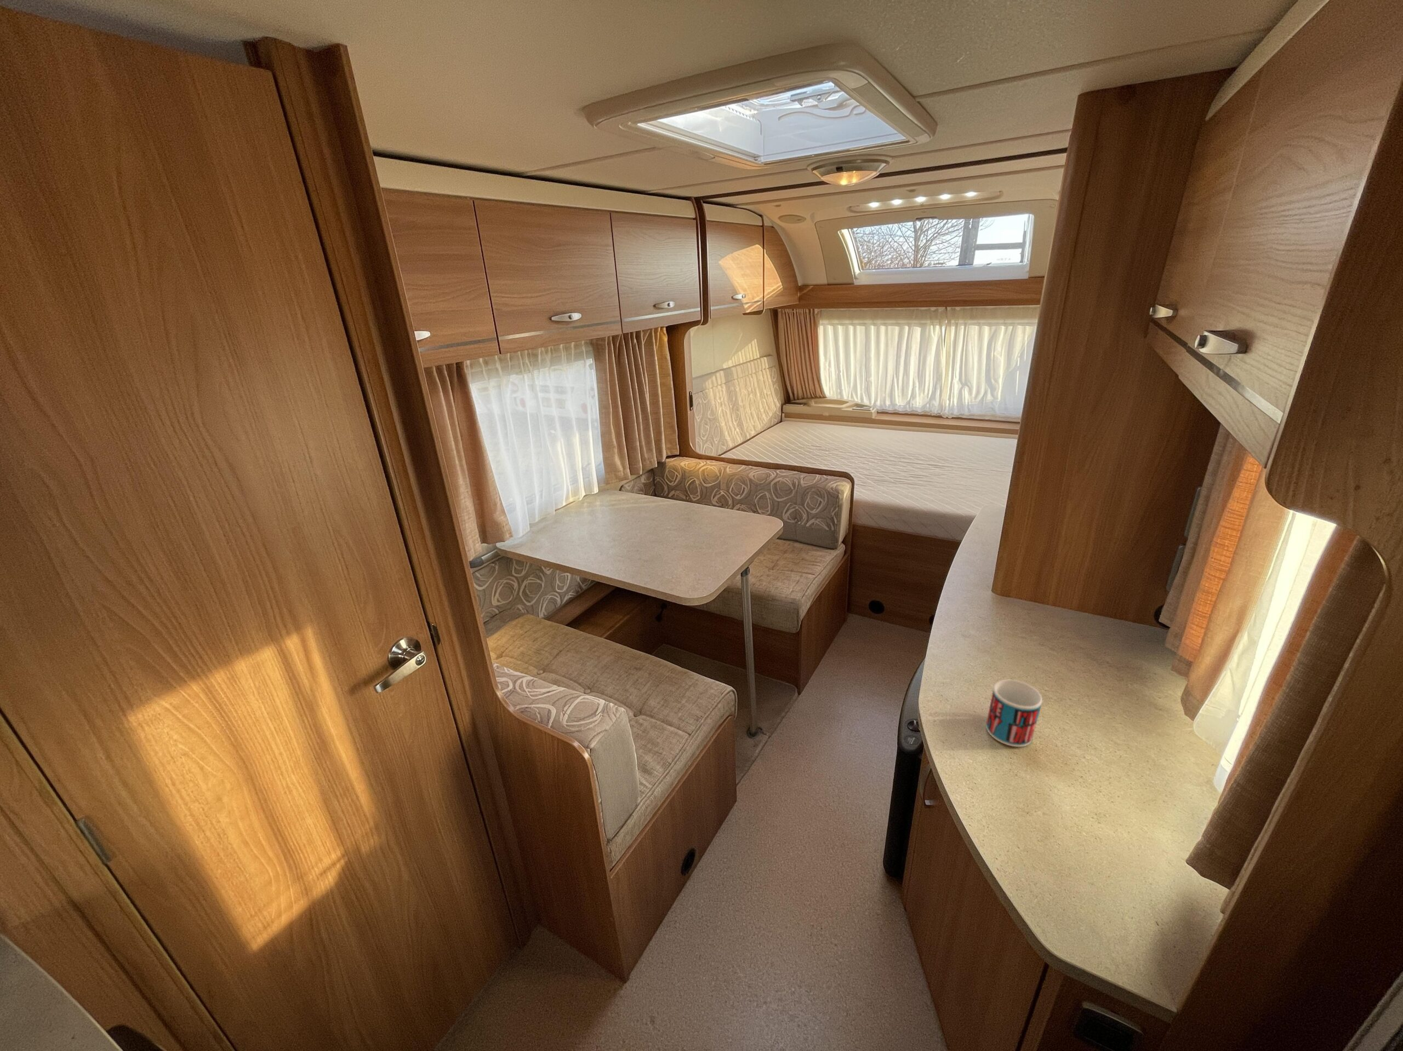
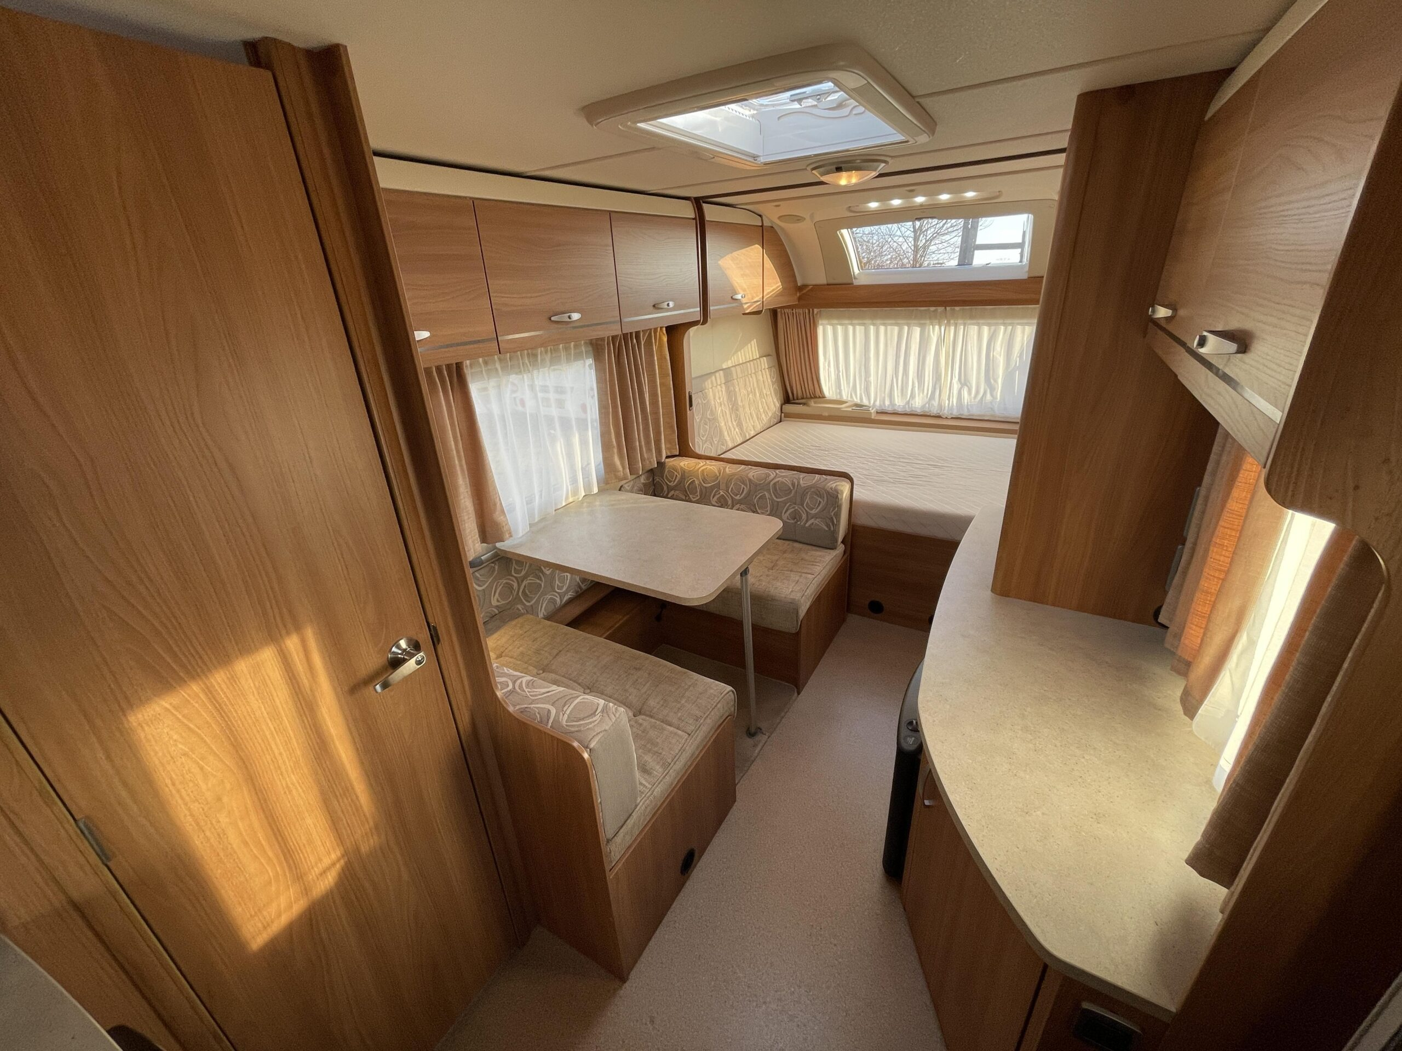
- mug (1012, 708)
